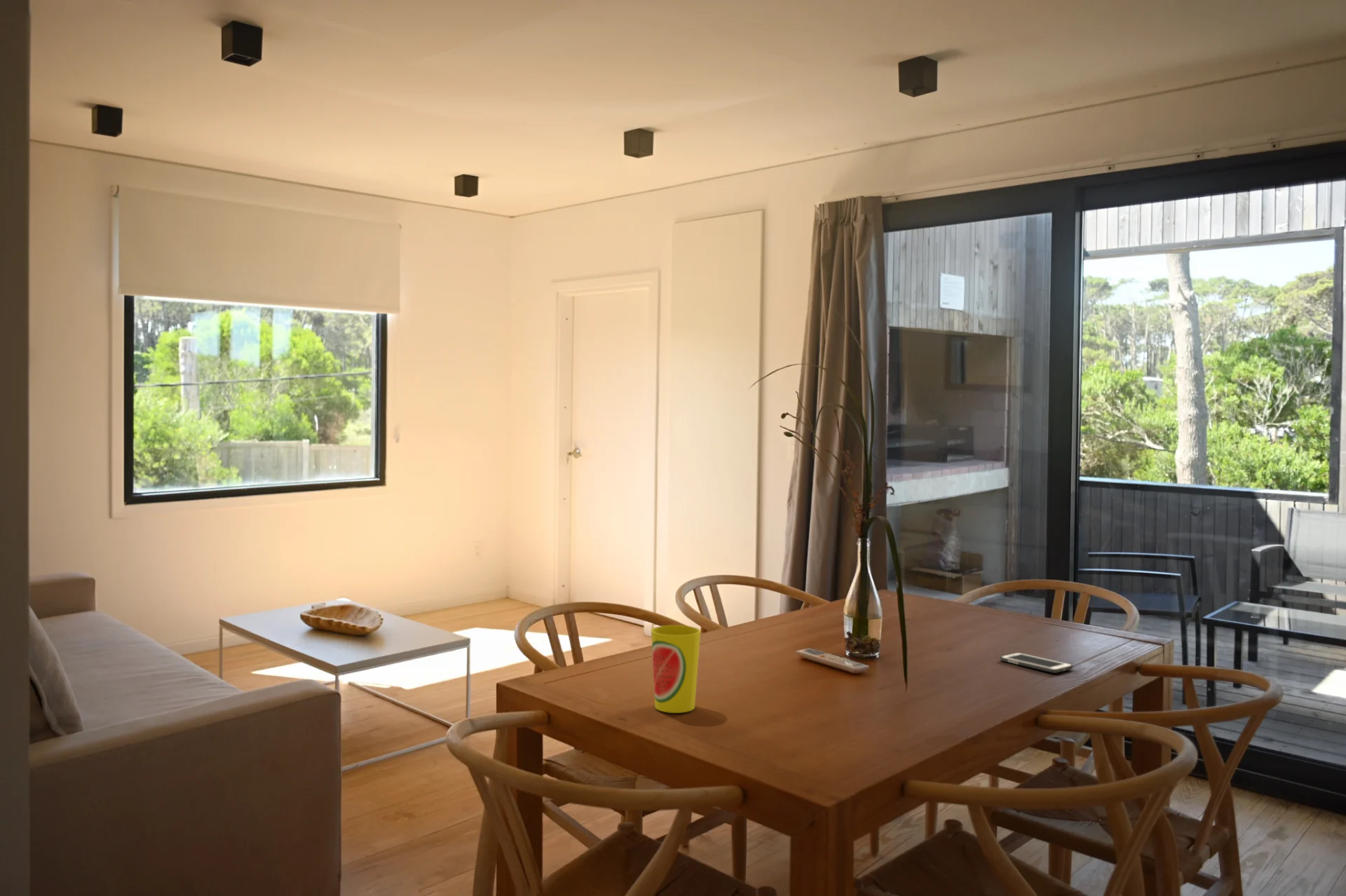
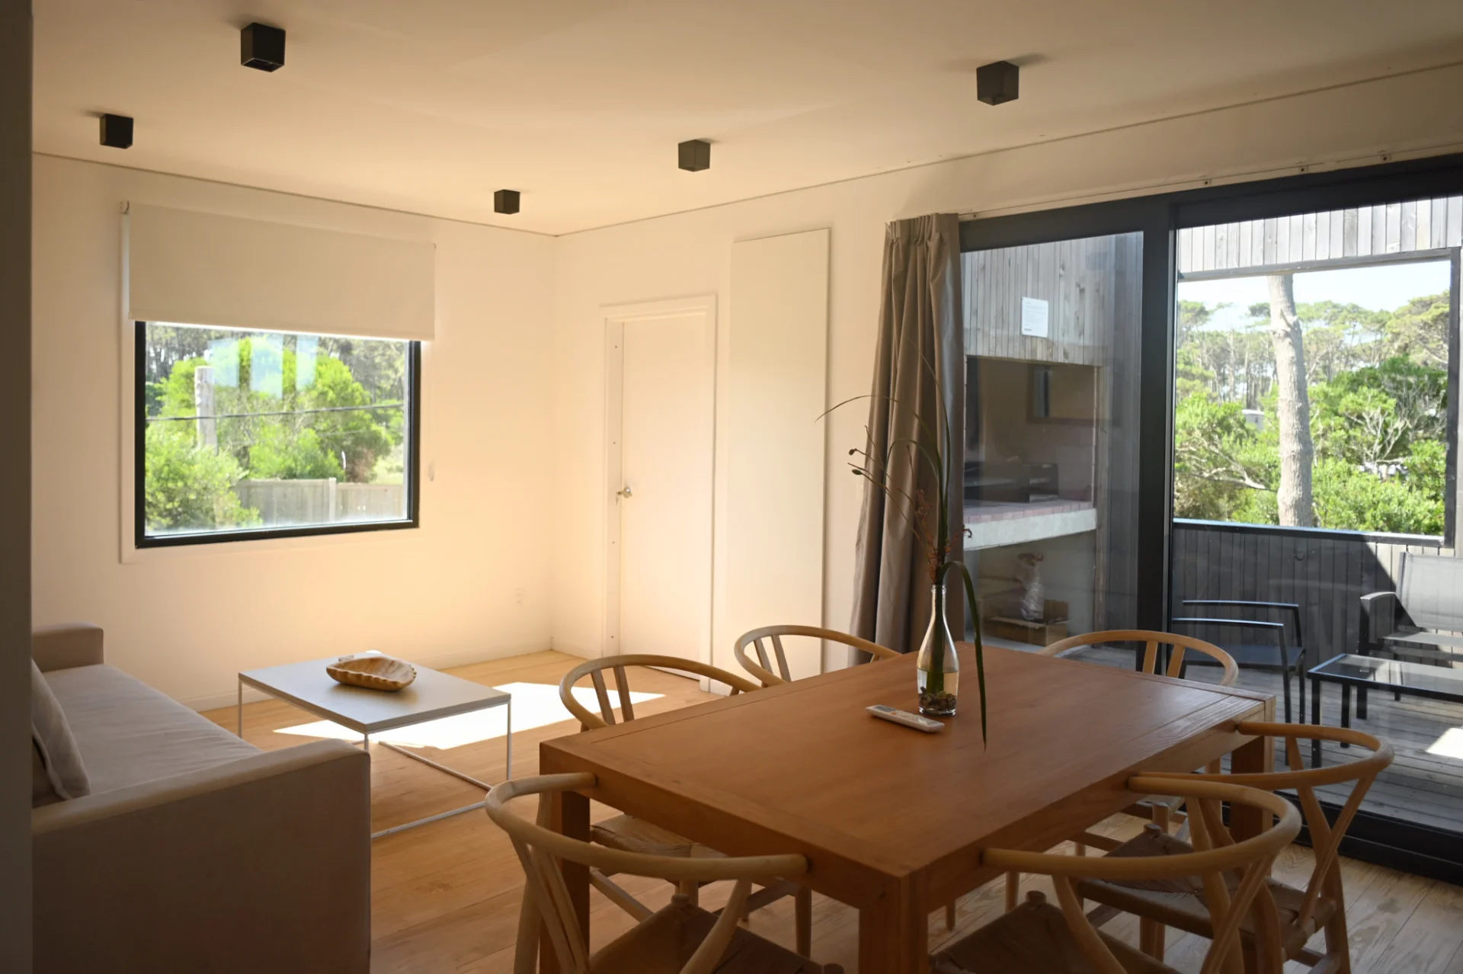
- cup (675, 668)
- cell phone (1035, 663)
